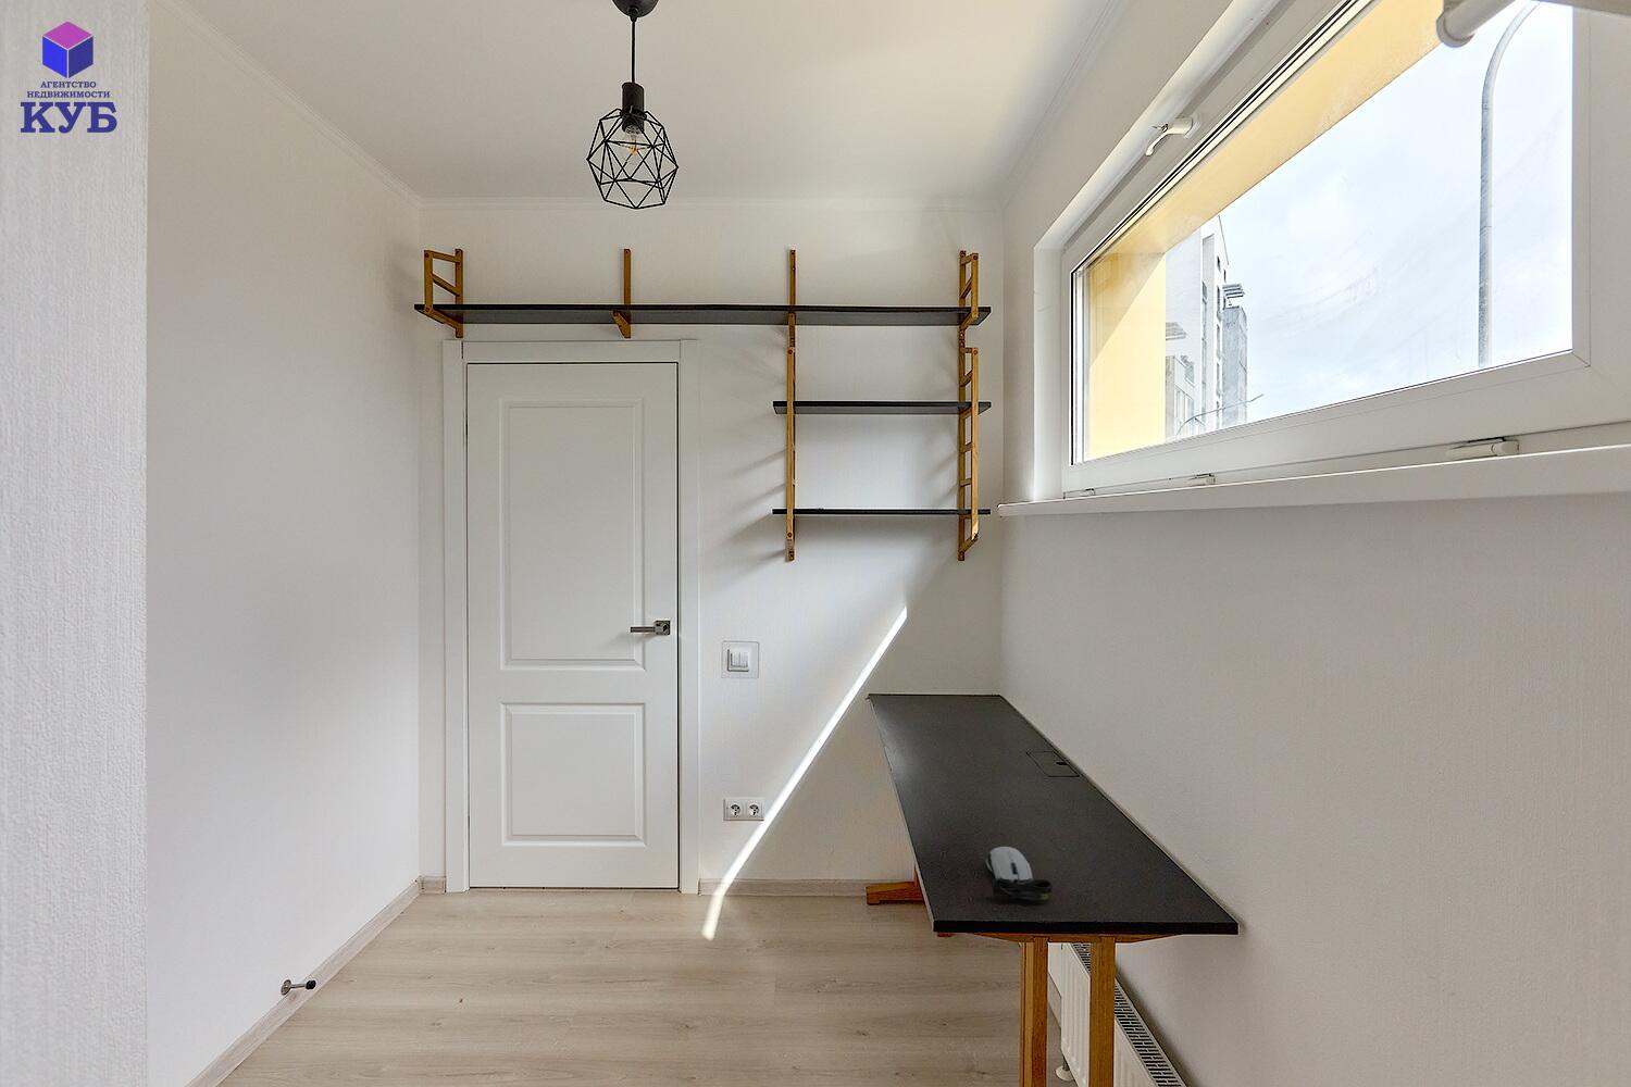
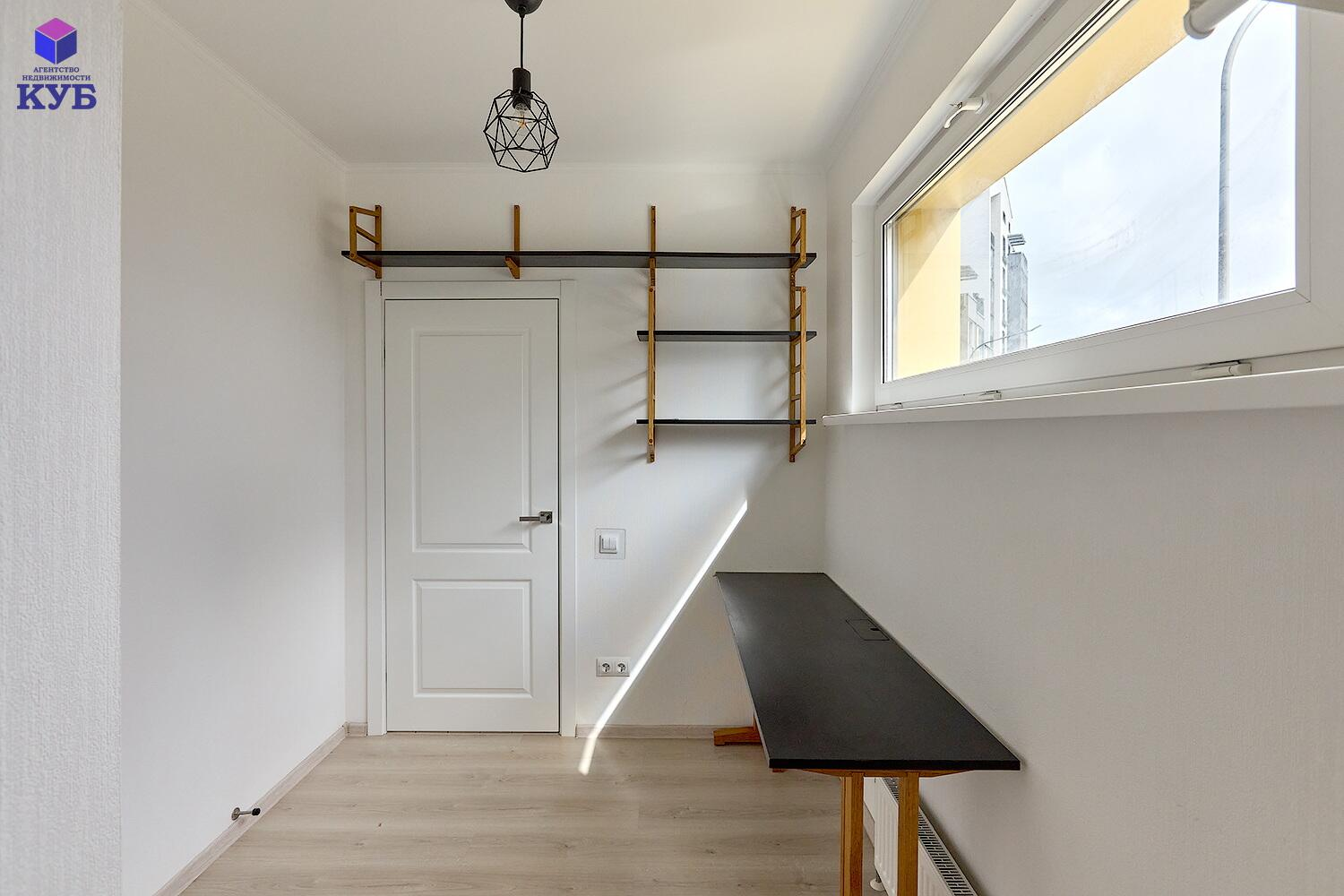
- computer mouse (1010, 867)
